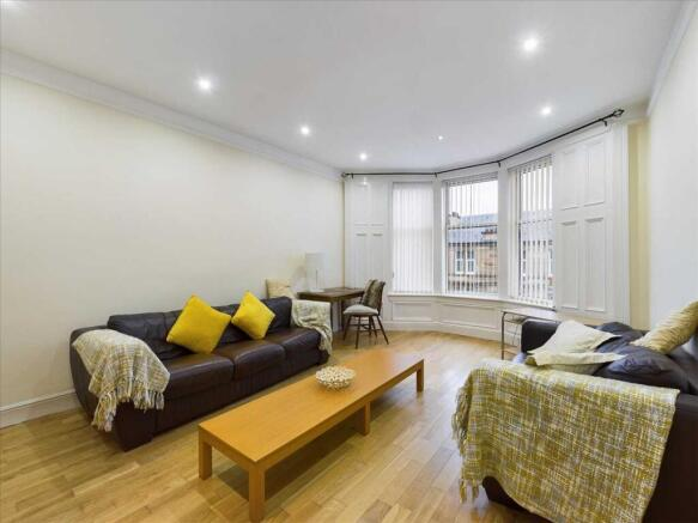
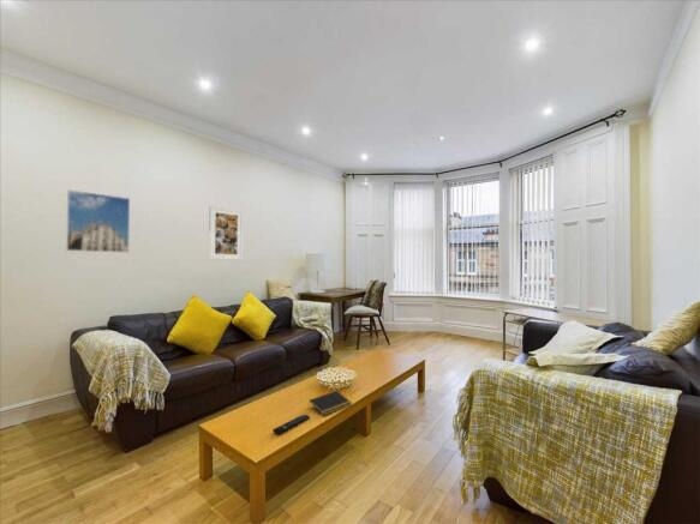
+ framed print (226, 234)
+ notepad (330, 402)
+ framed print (100, 223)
+ remote control (292, 423)
